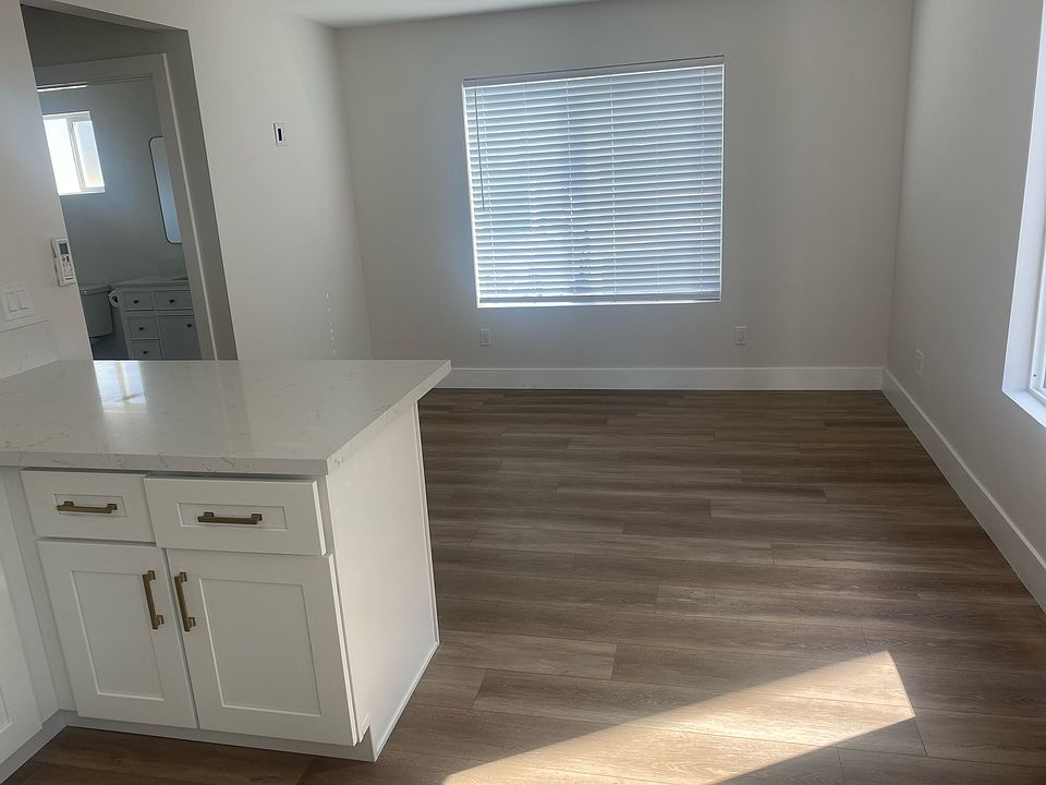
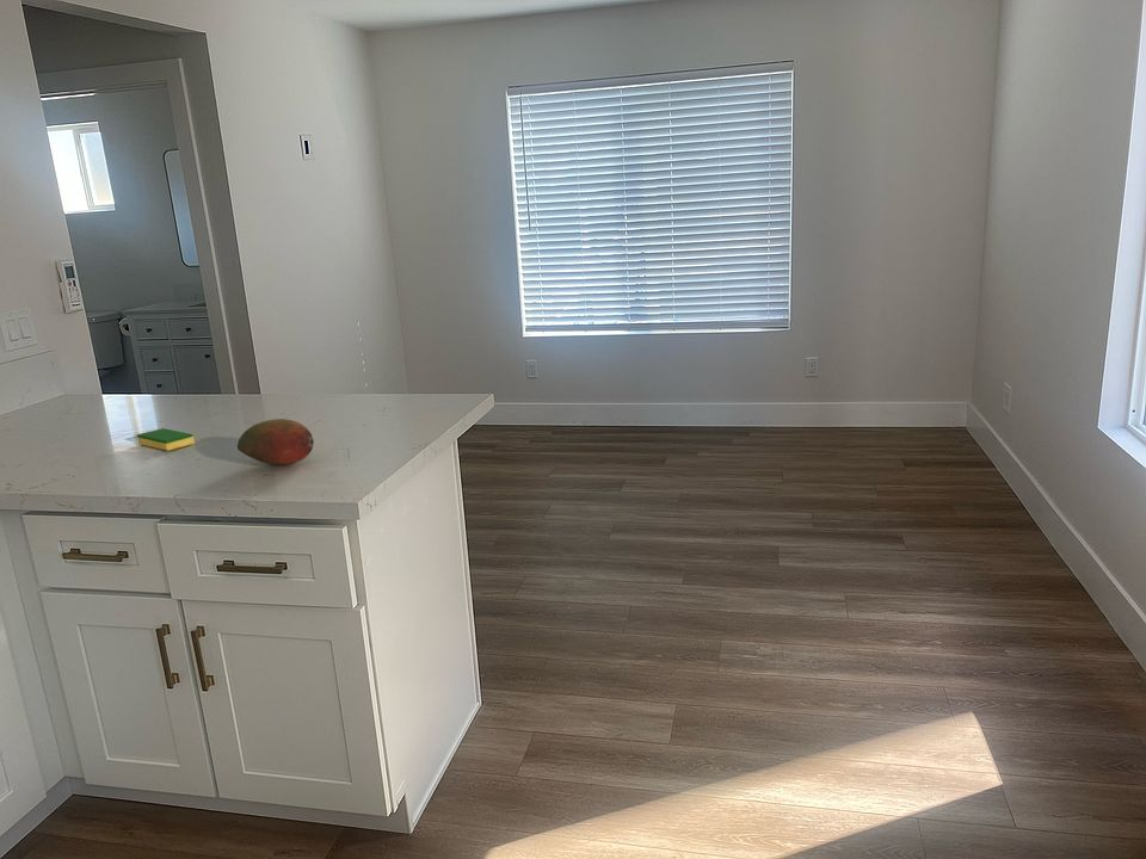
+ dish sponge (165, 439)
+ fruit (276, 441)
